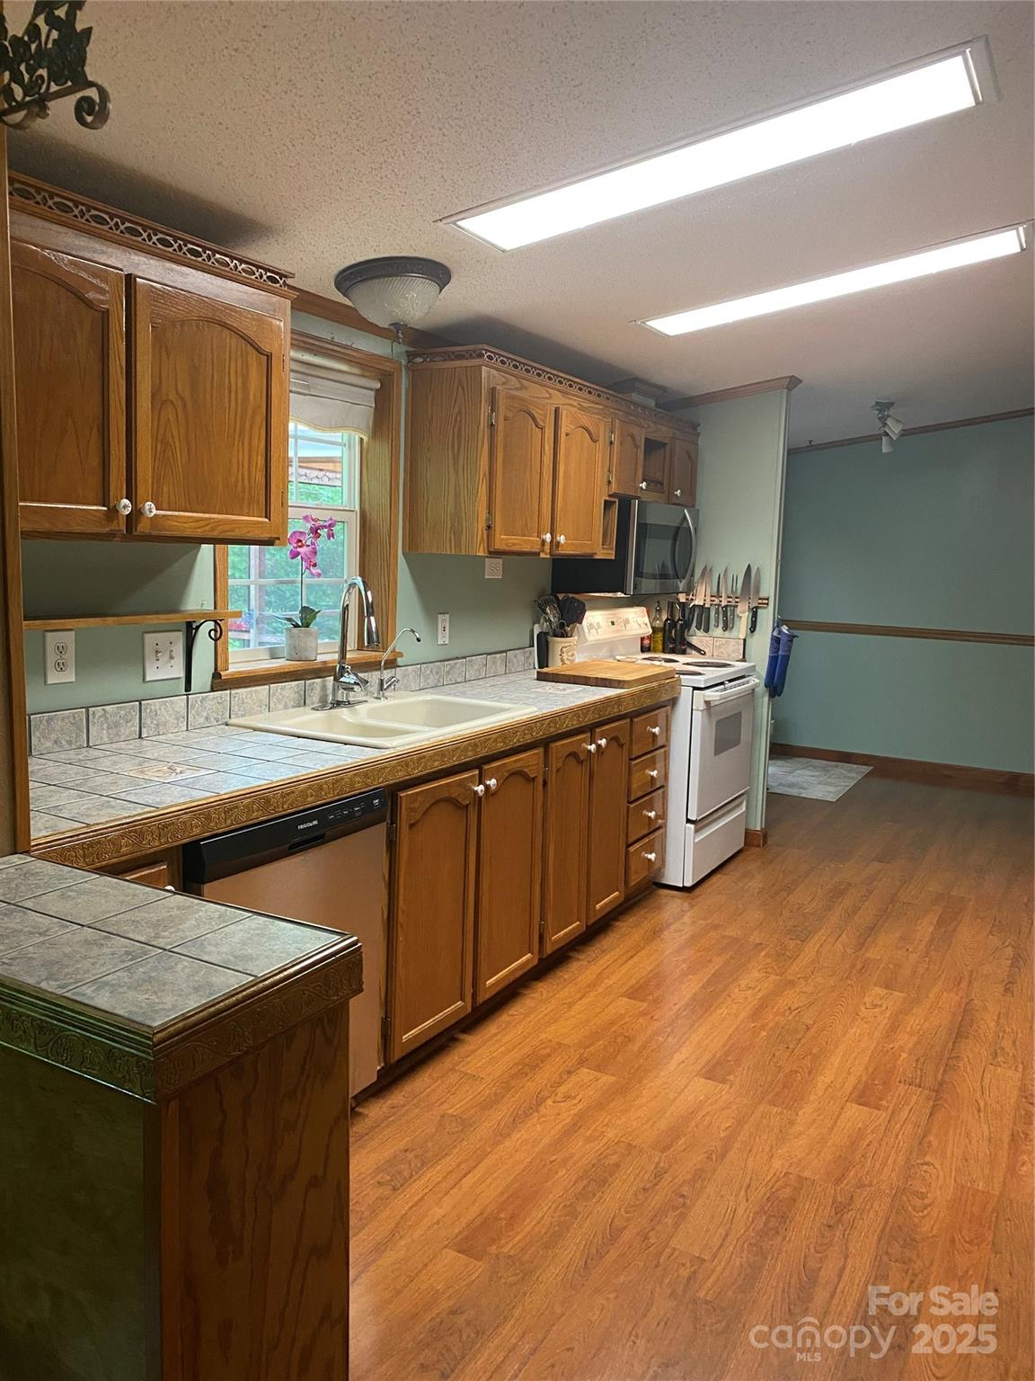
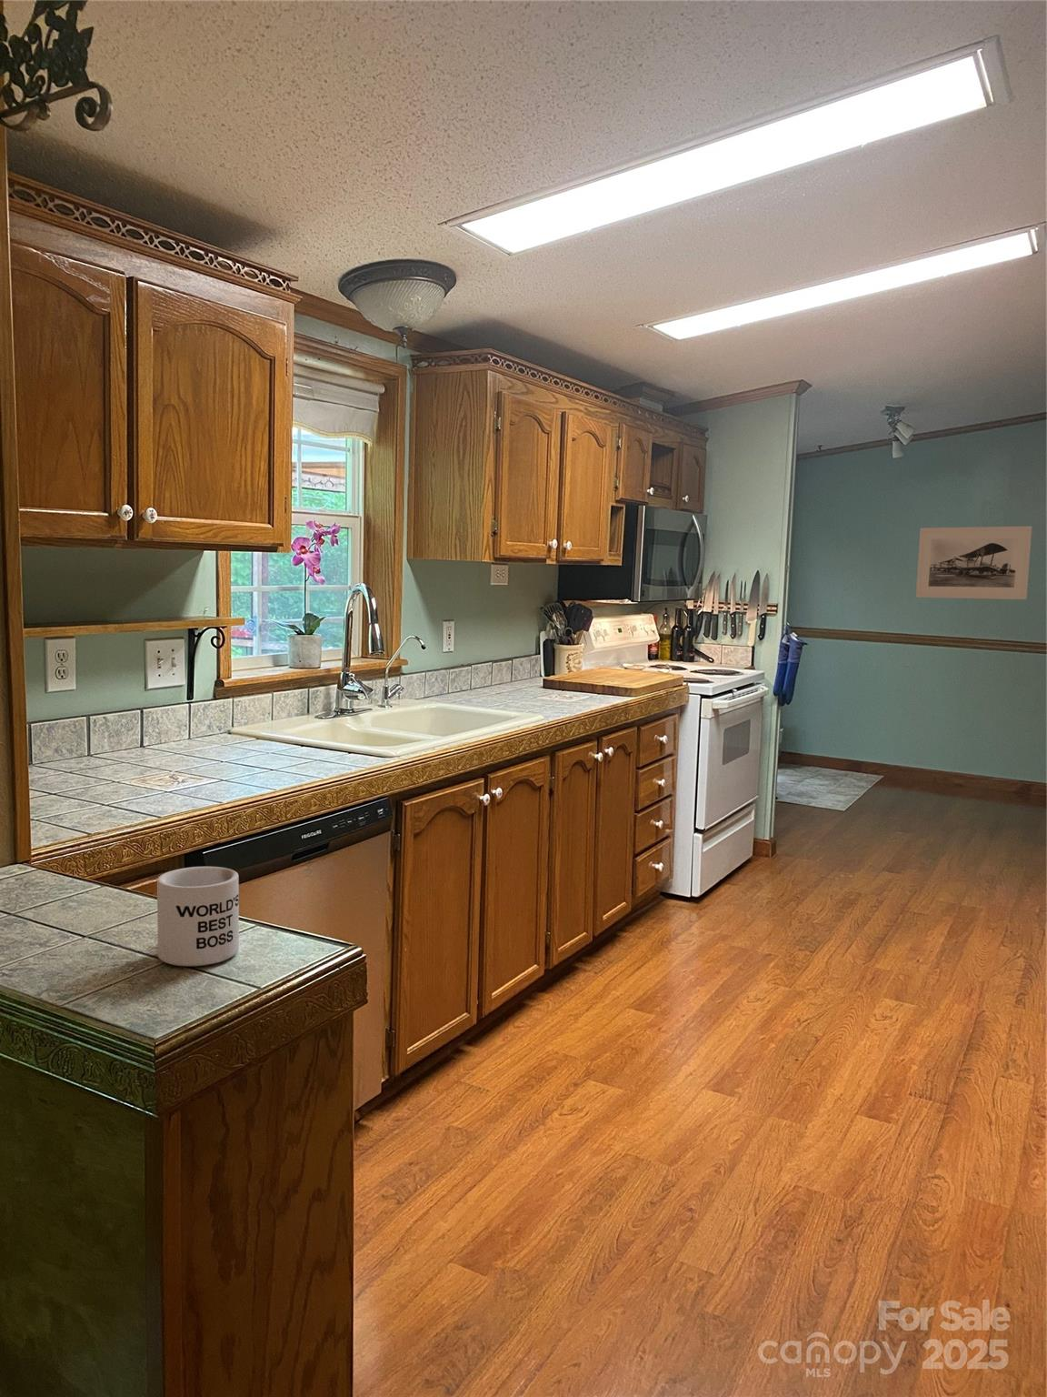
+ mug (191, 911)
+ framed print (971, 562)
